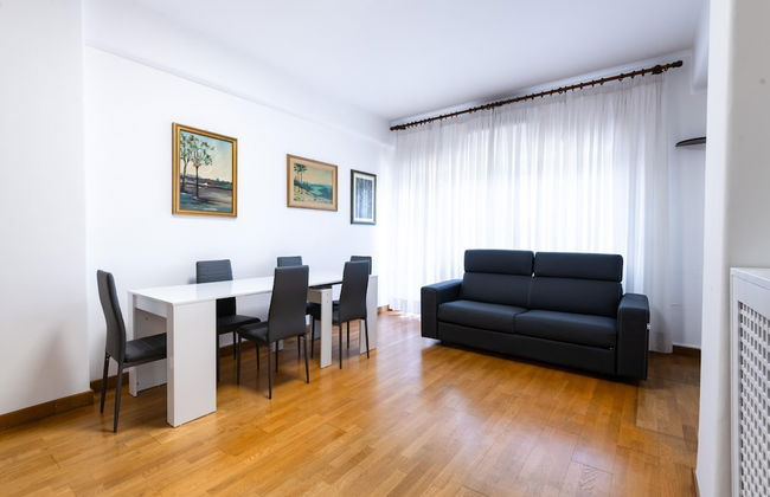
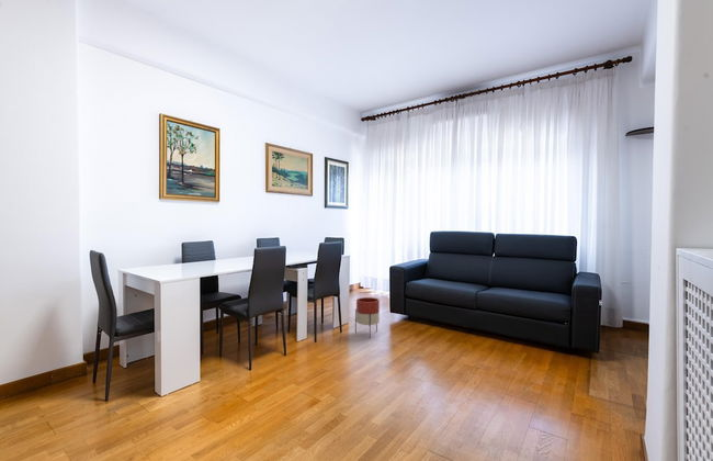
+ planter (366, 316)
